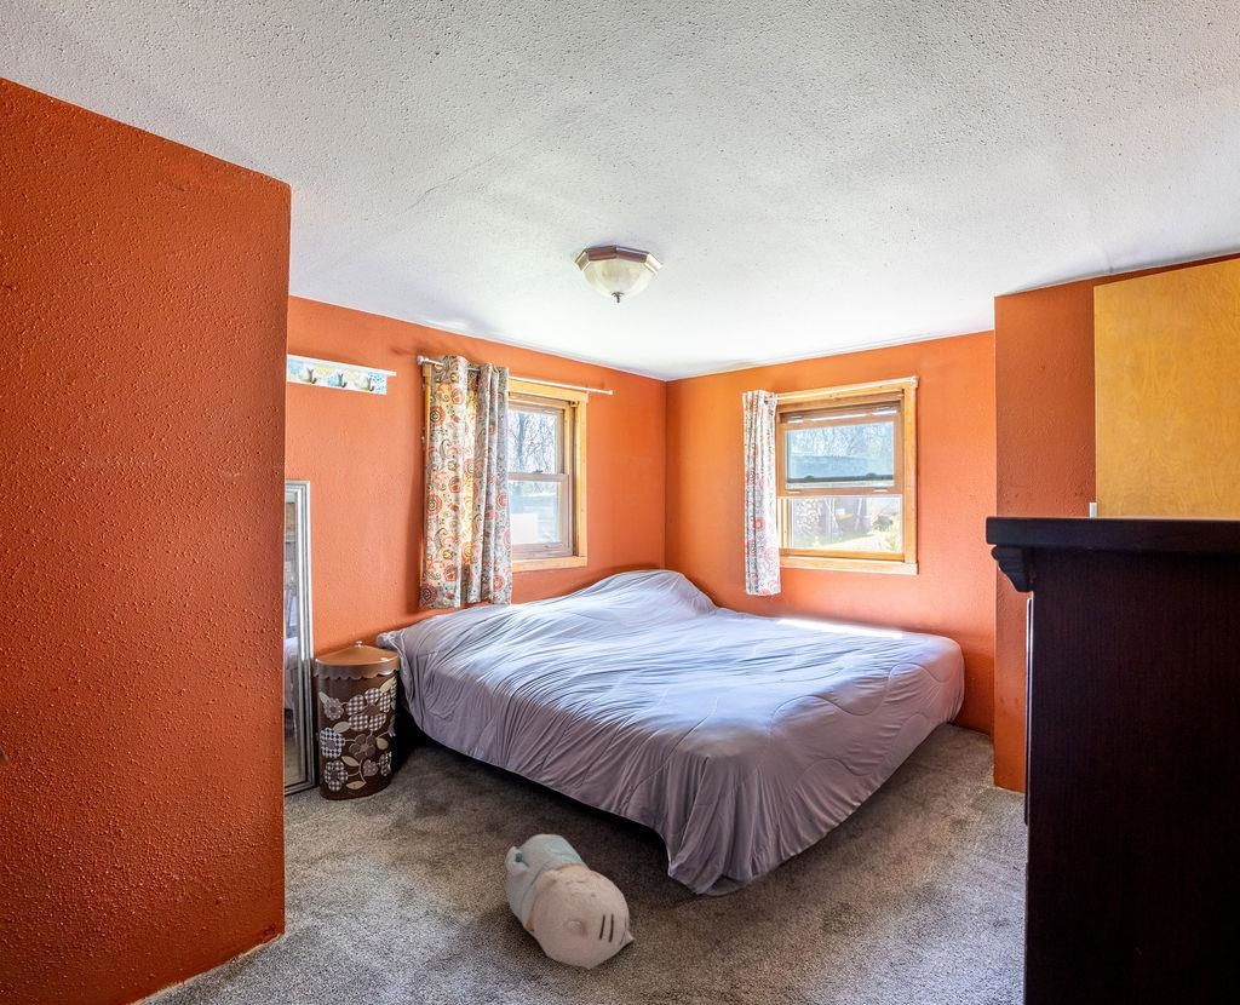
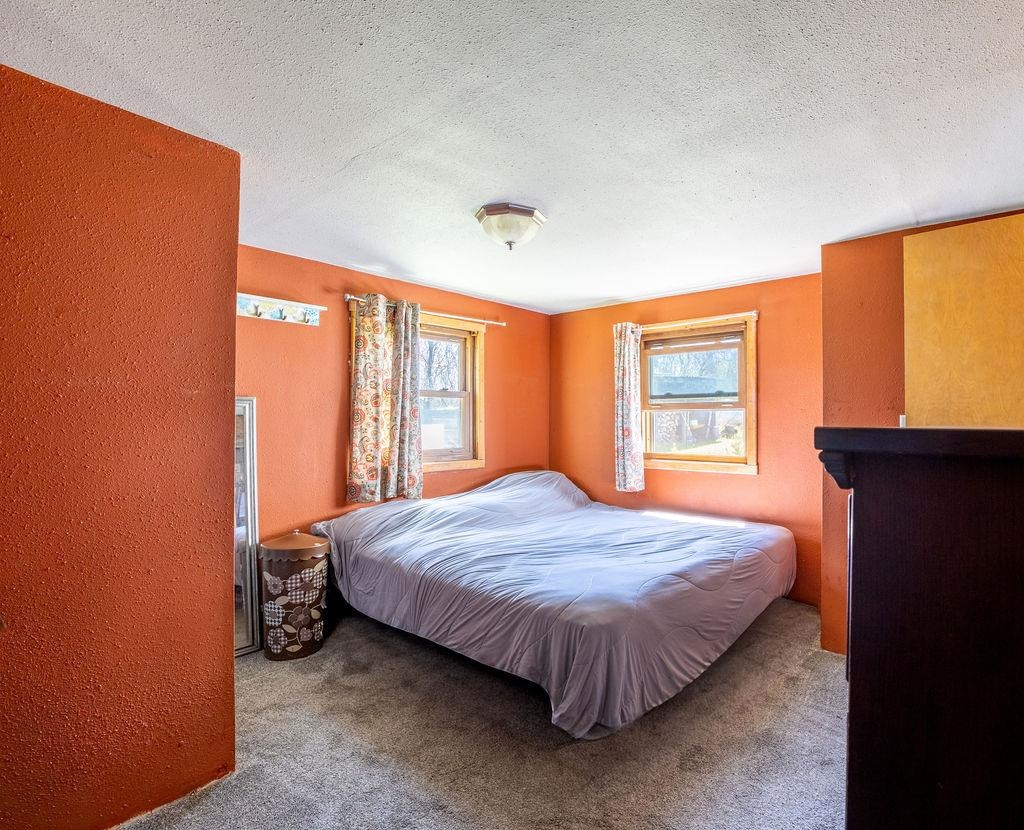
- plush toy (568, 890)
